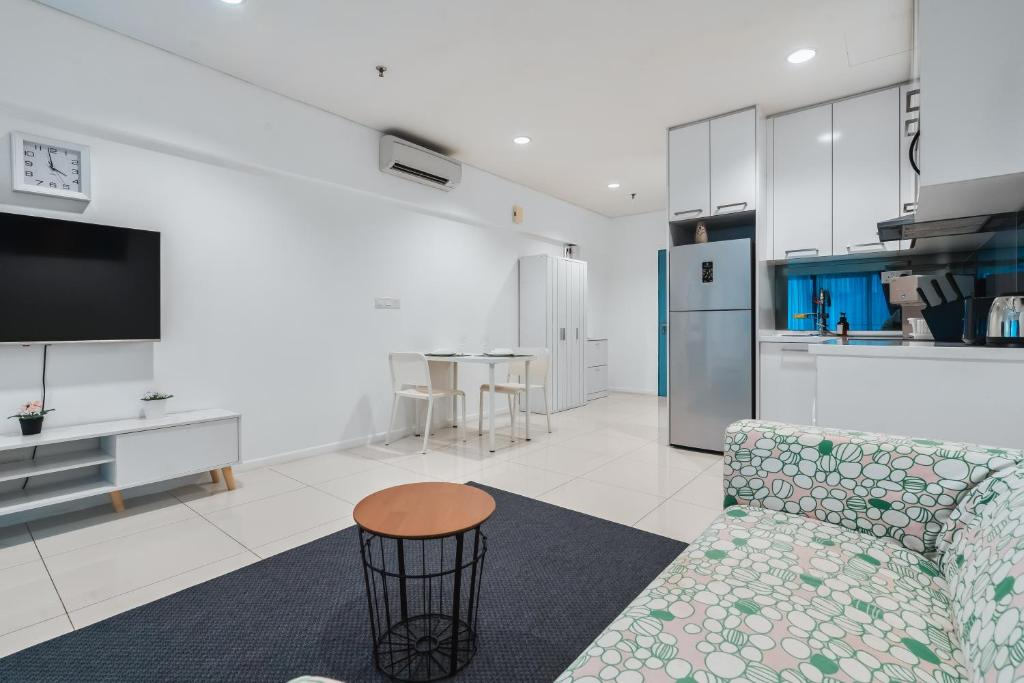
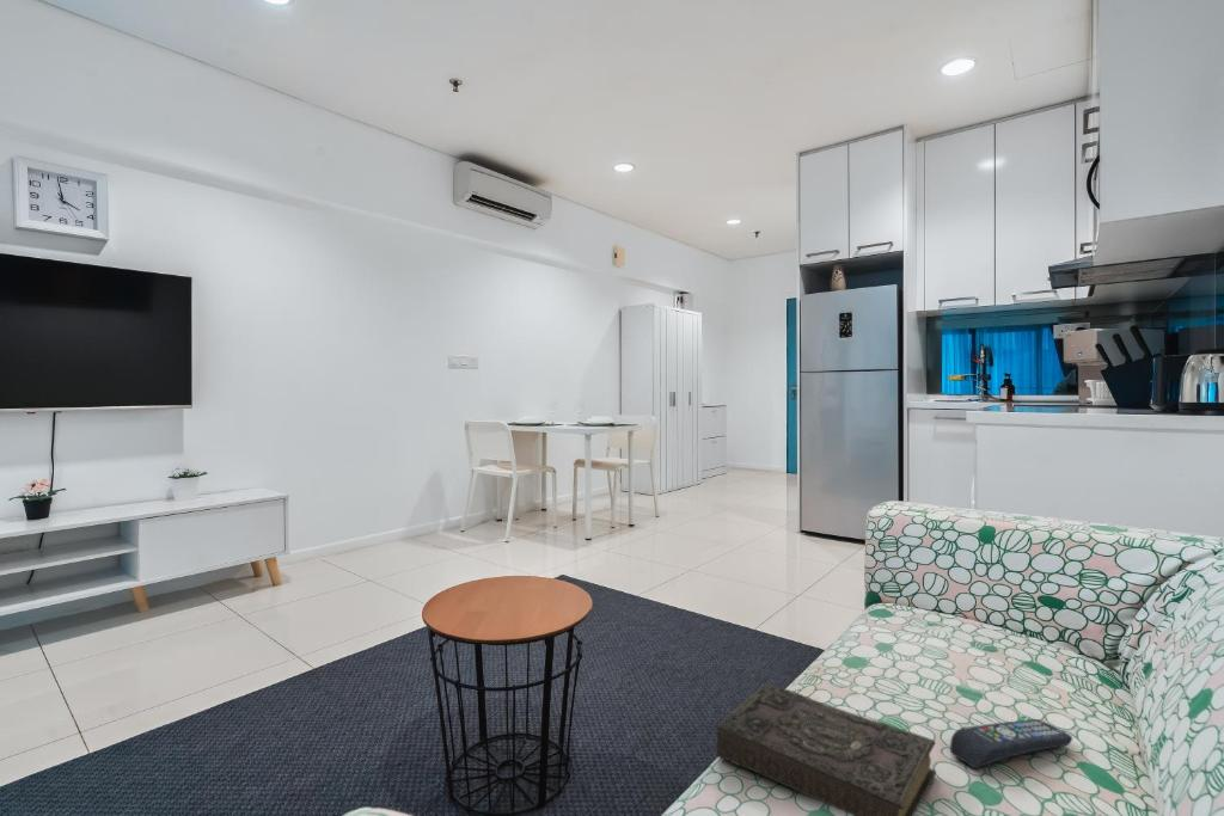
+ remote control (1010, 738)
+ book (821, 748)
